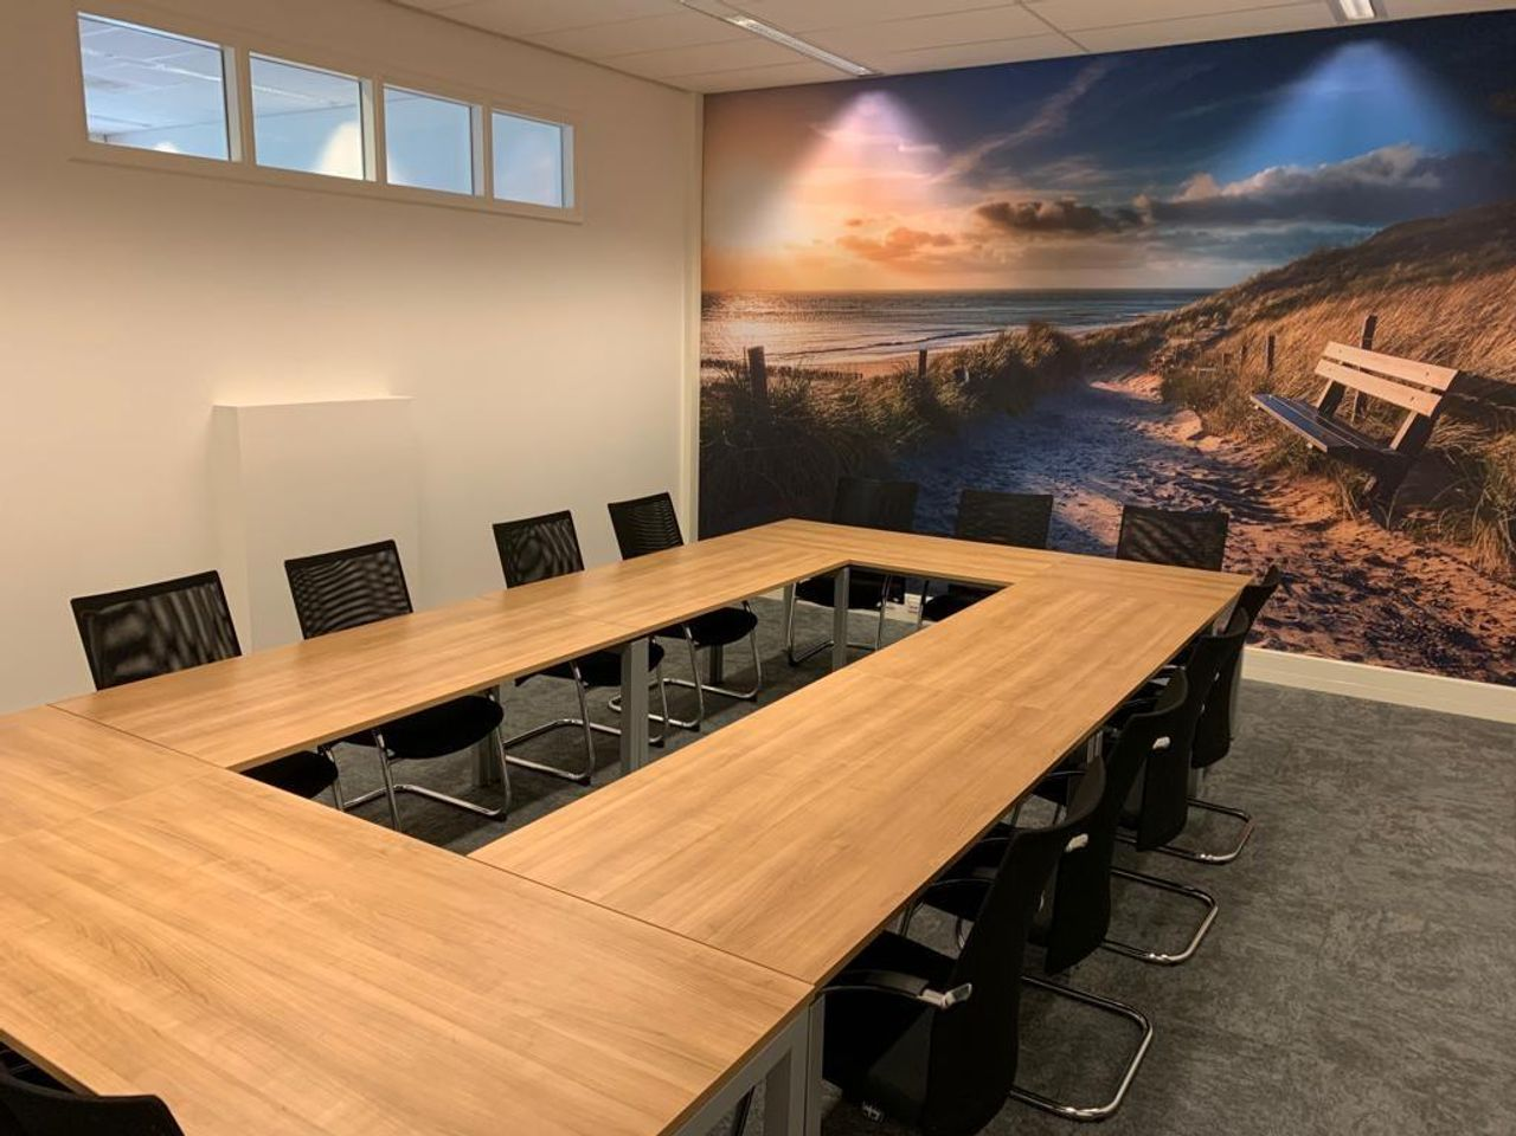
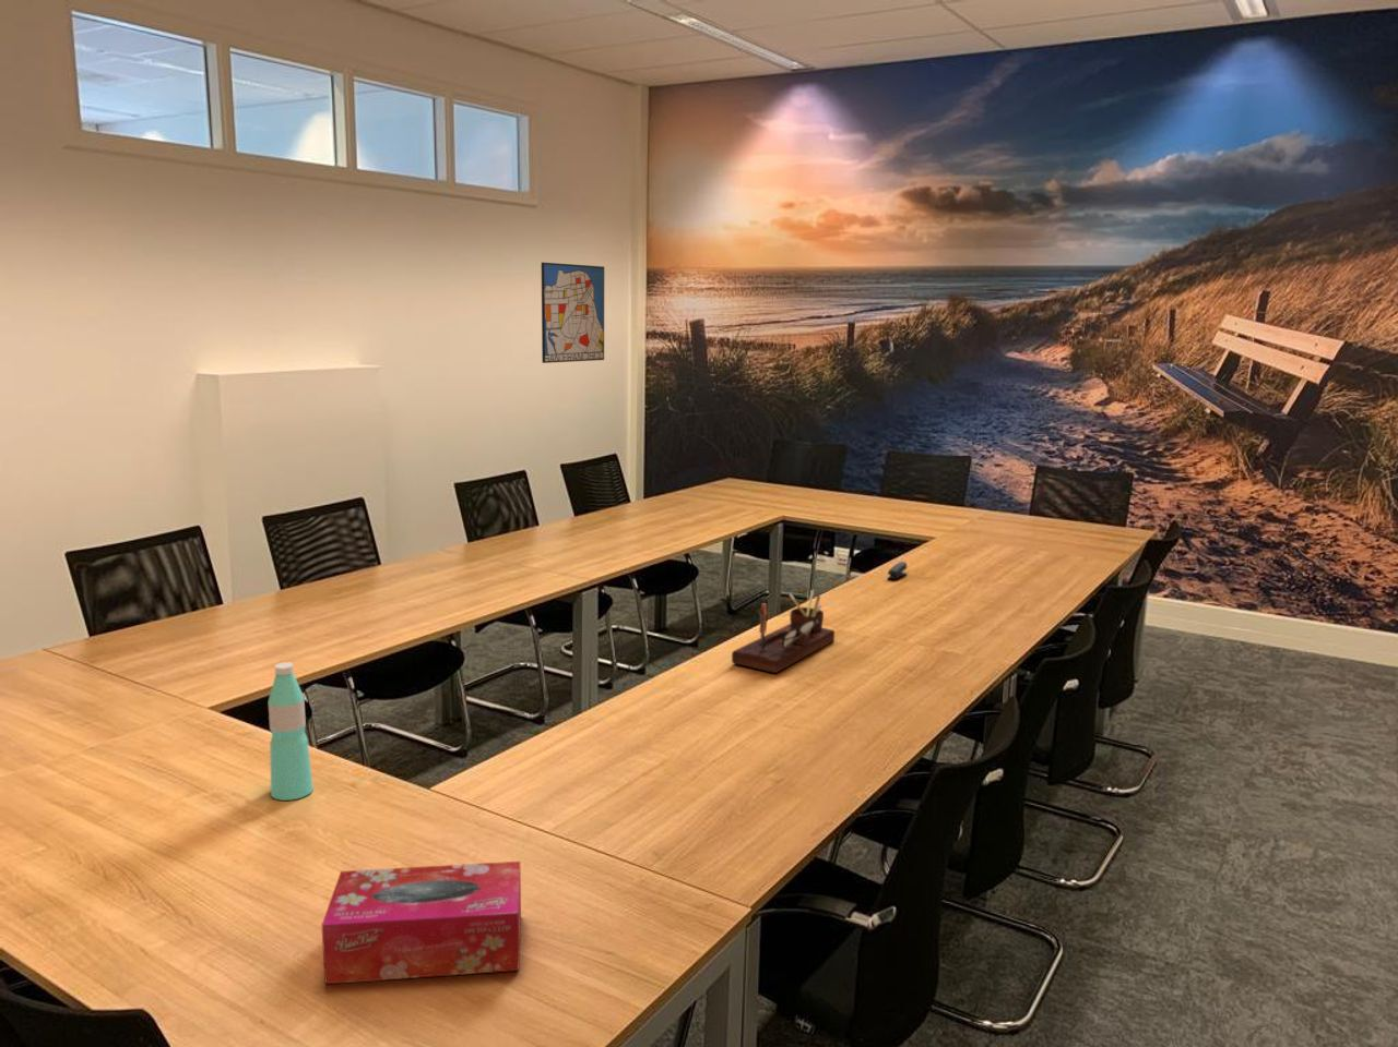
+ wall art (574, 313)
+ desk organizer (790, 621)
+ tissue box (427, 919)
+ water bottle (287, 728)
+ stapler (897, 570)
